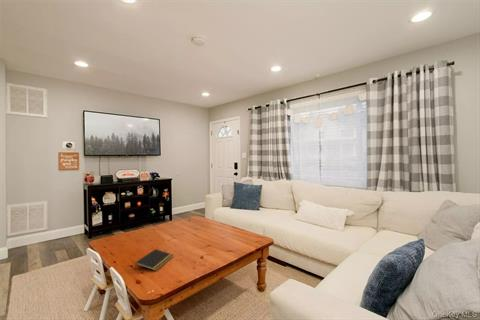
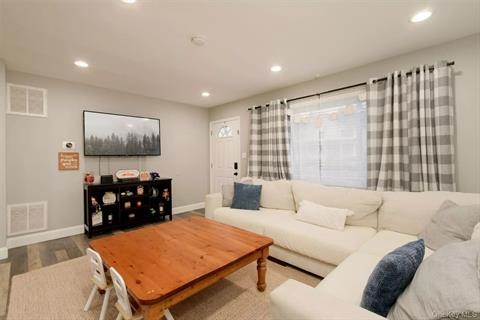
- notepad (155, 259)
